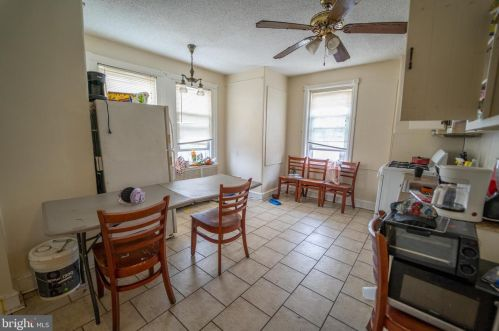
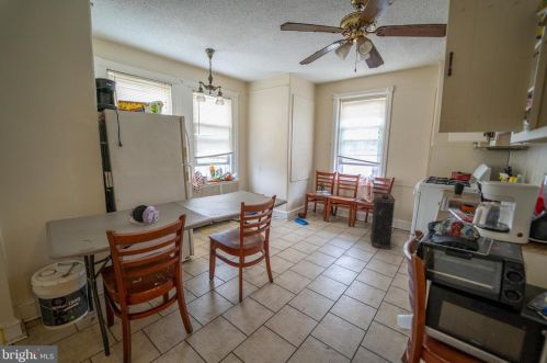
+ oil can (381, 217)
